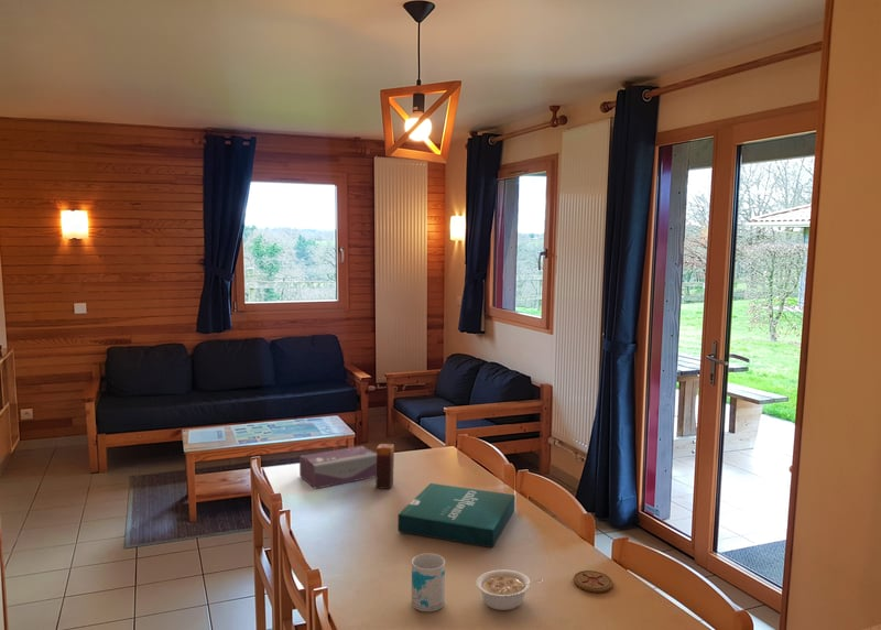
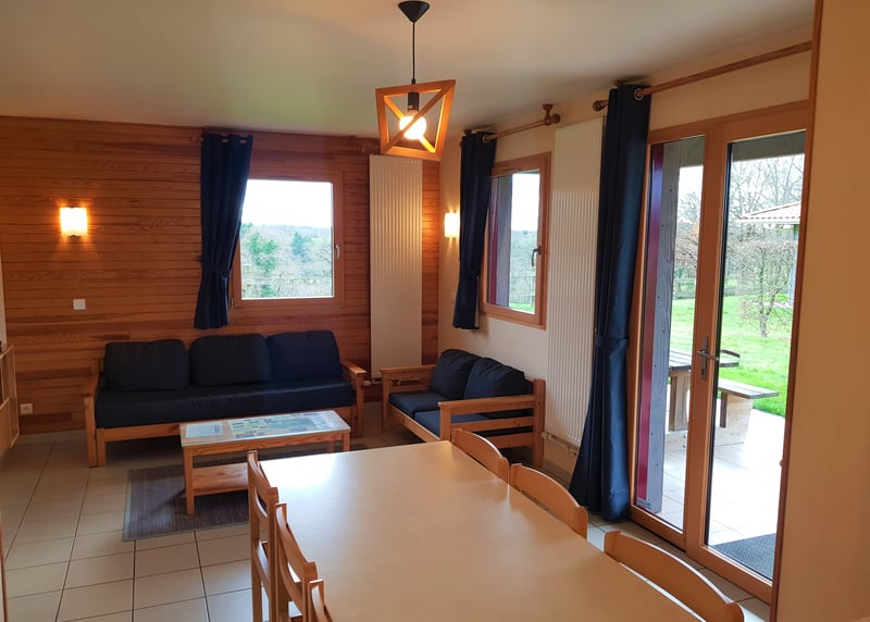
- mug (424, 578)
- candle (384, 465)
- tissue box (339, 465)
- coaster (592, 580)
- pizza box (458, 512)
- legume (504, 588)
